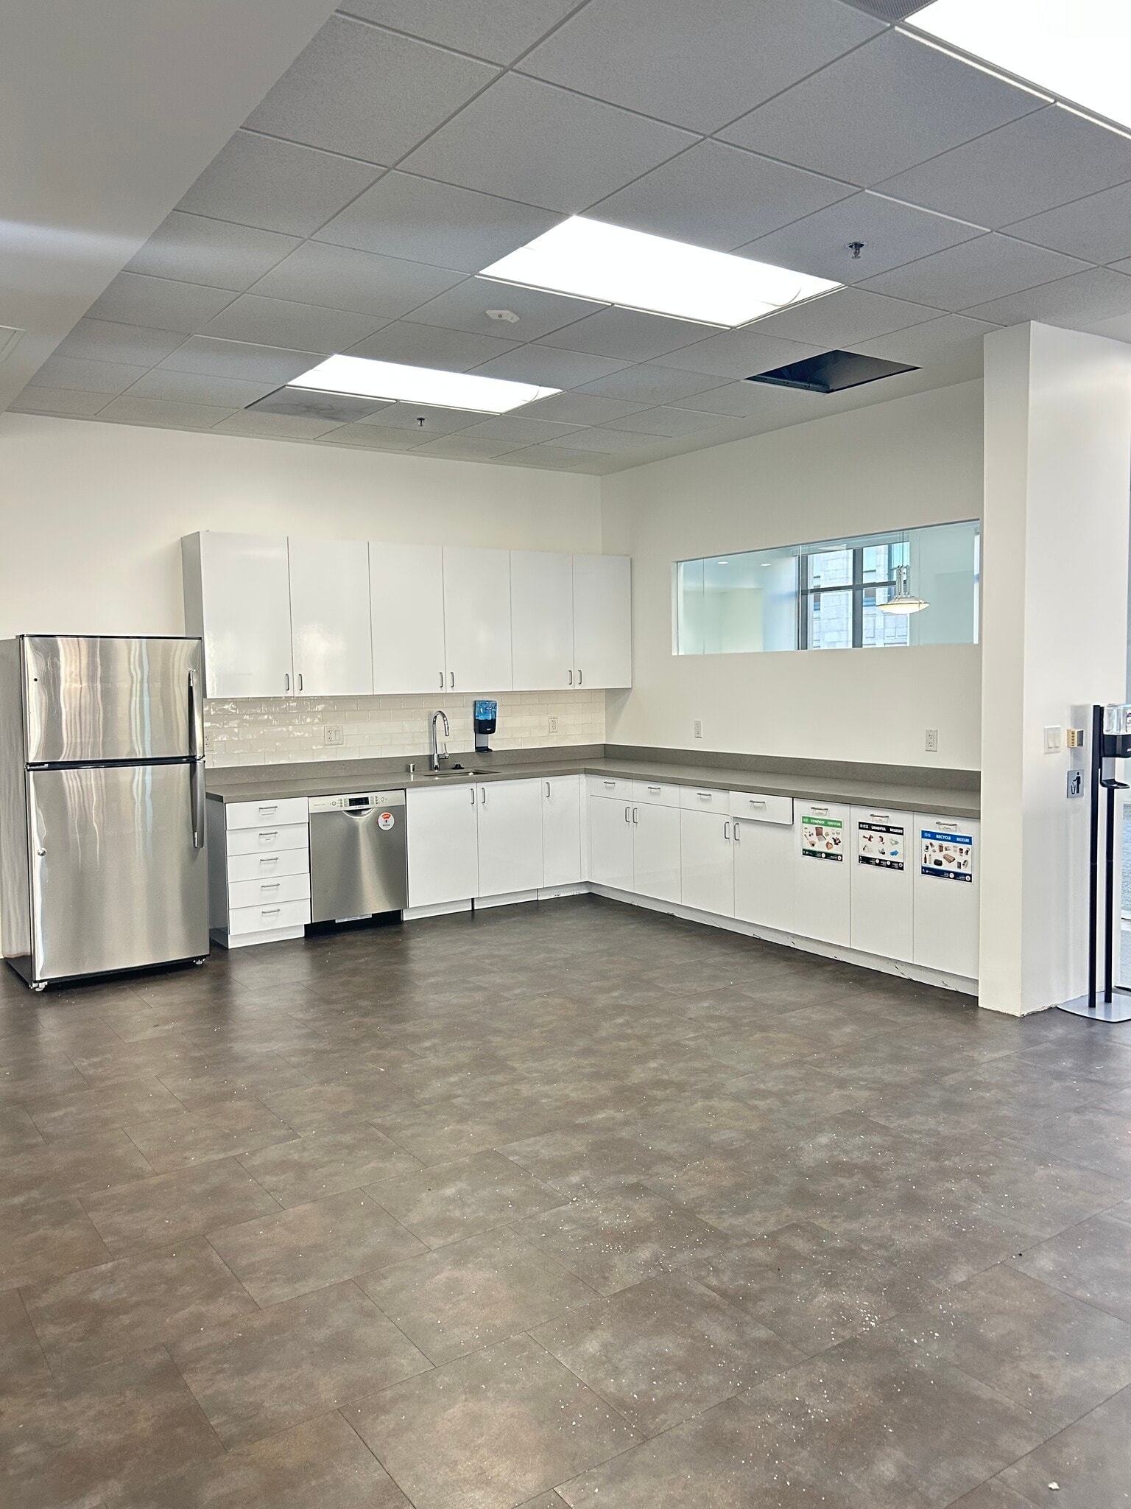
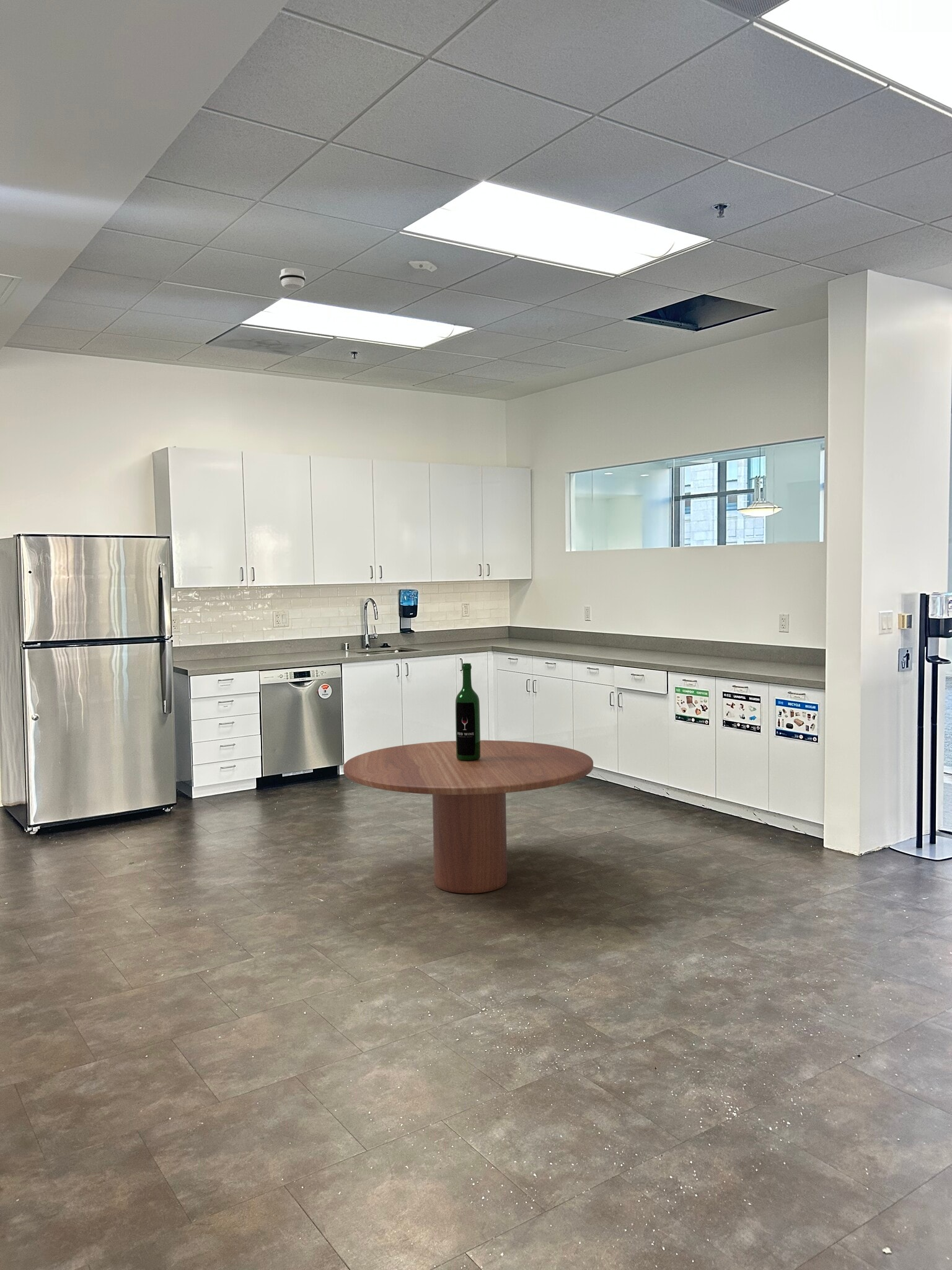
+ dining table (469, 773)
+ smoke detector (293, 279)
